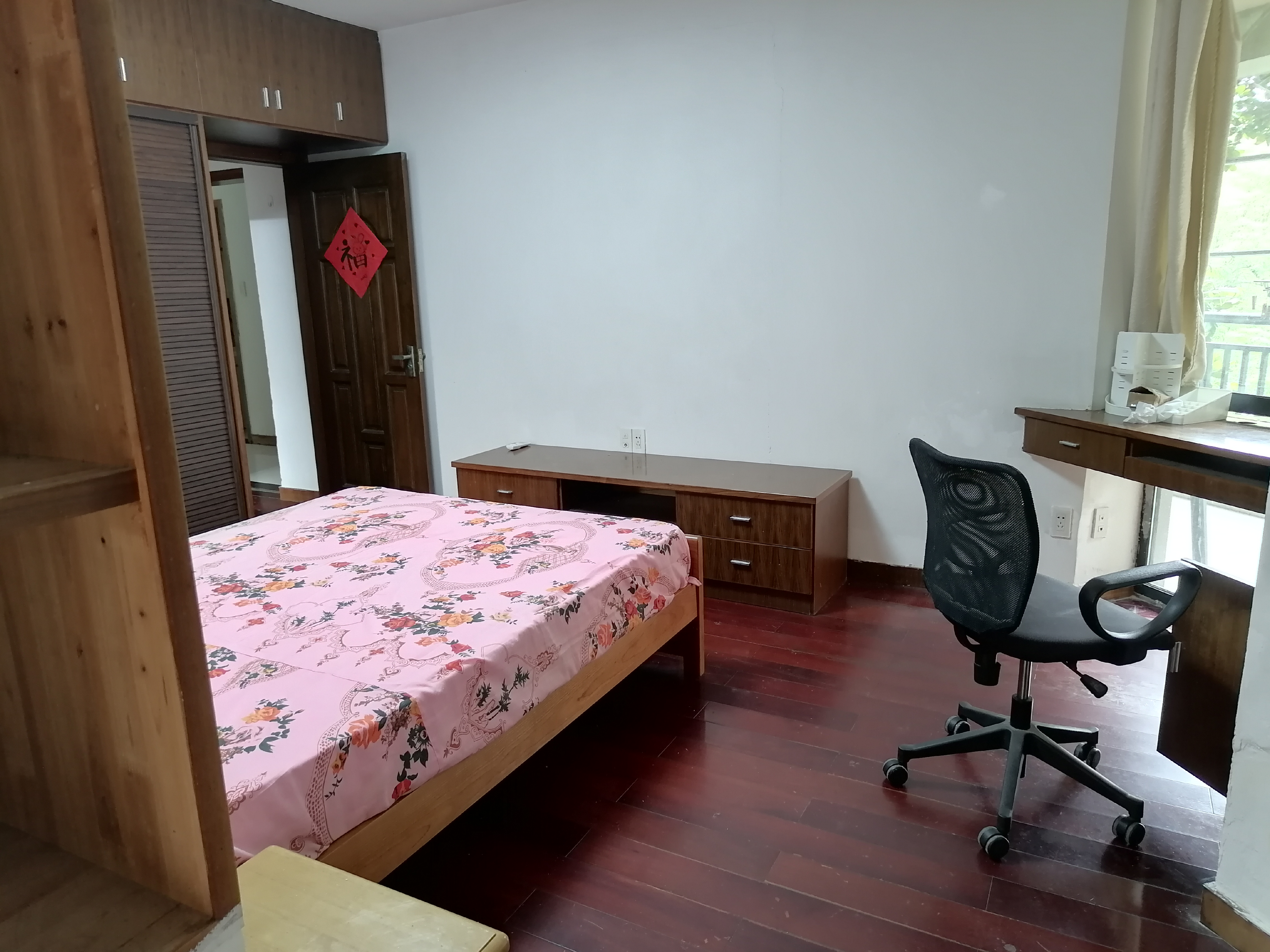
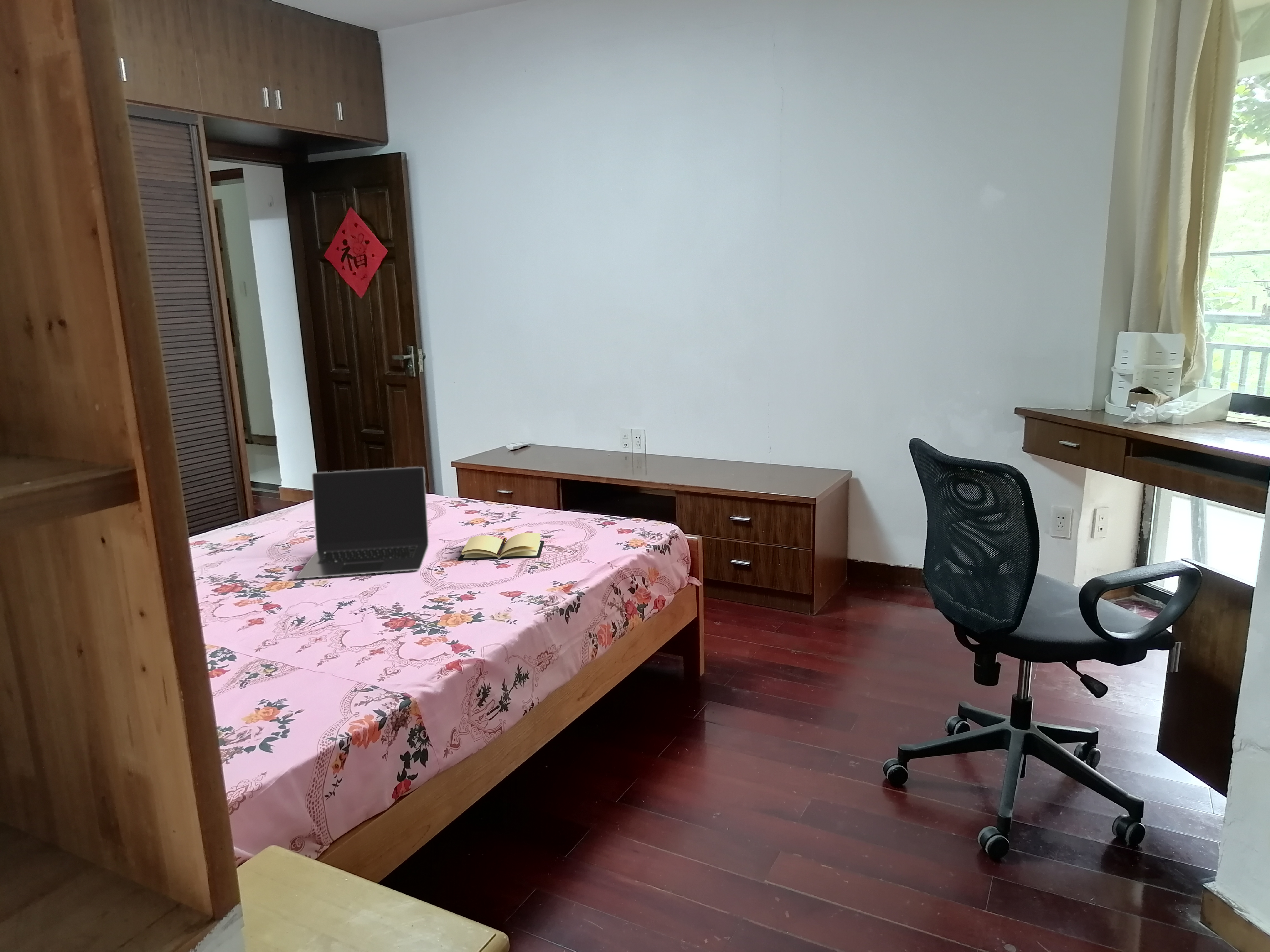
+ laptop (364, 520)
+ book (502, 545)
